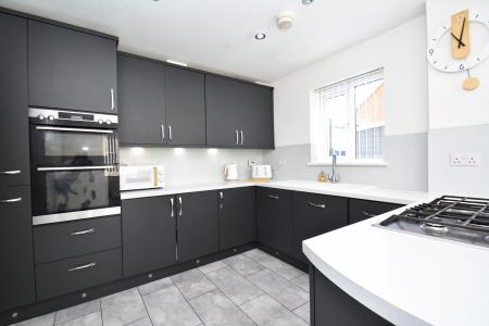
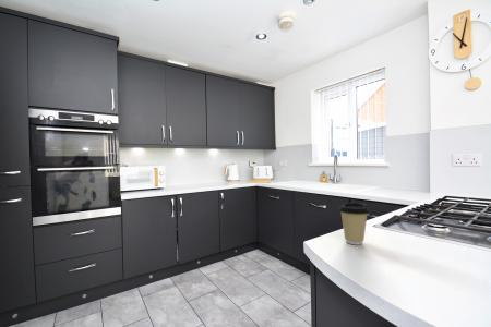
+ coffee cup (354, 222)
